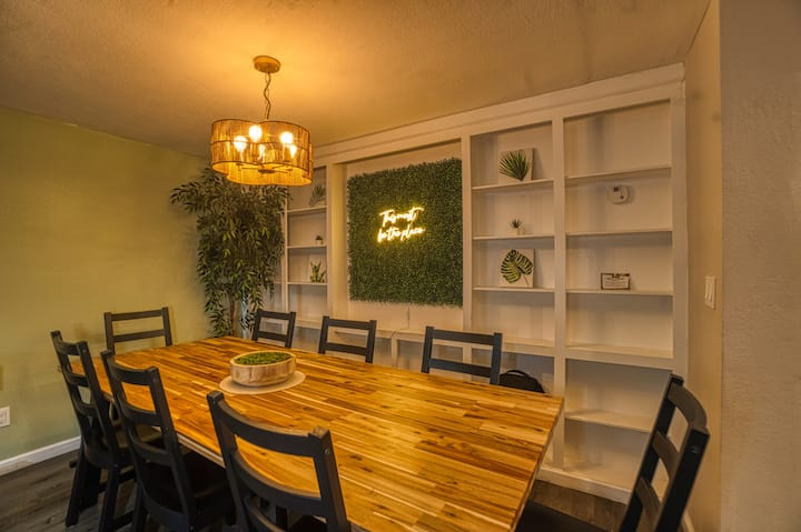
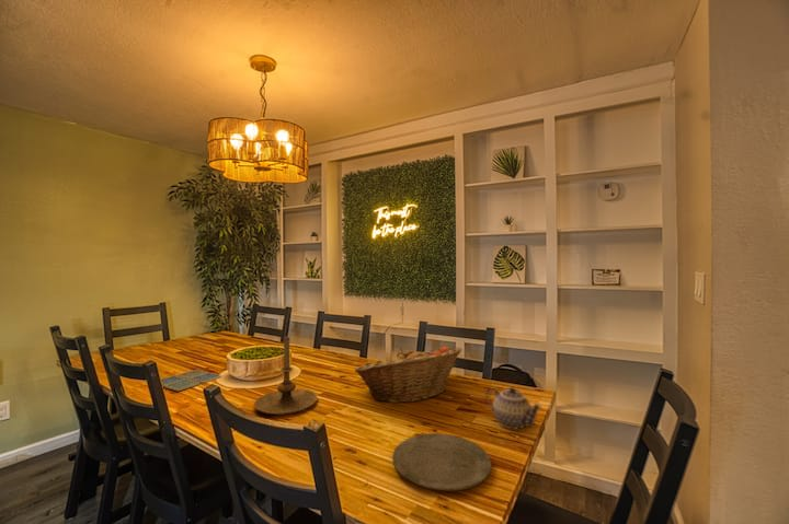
+ fruit basket (410, 368)
+ plate (441, 459)
+ teapot (512, 405)
+ drink coaster (187, 380)
+ candle holder (286, 370)
